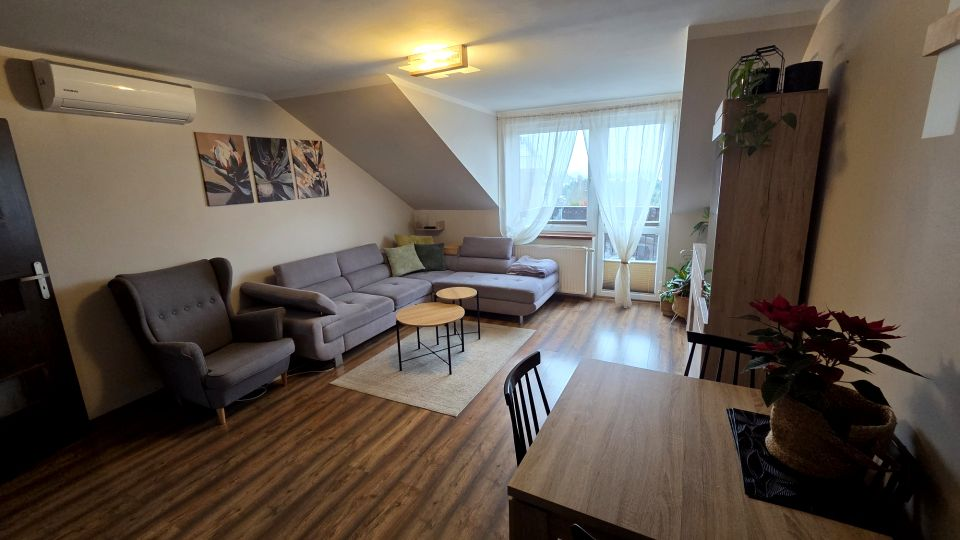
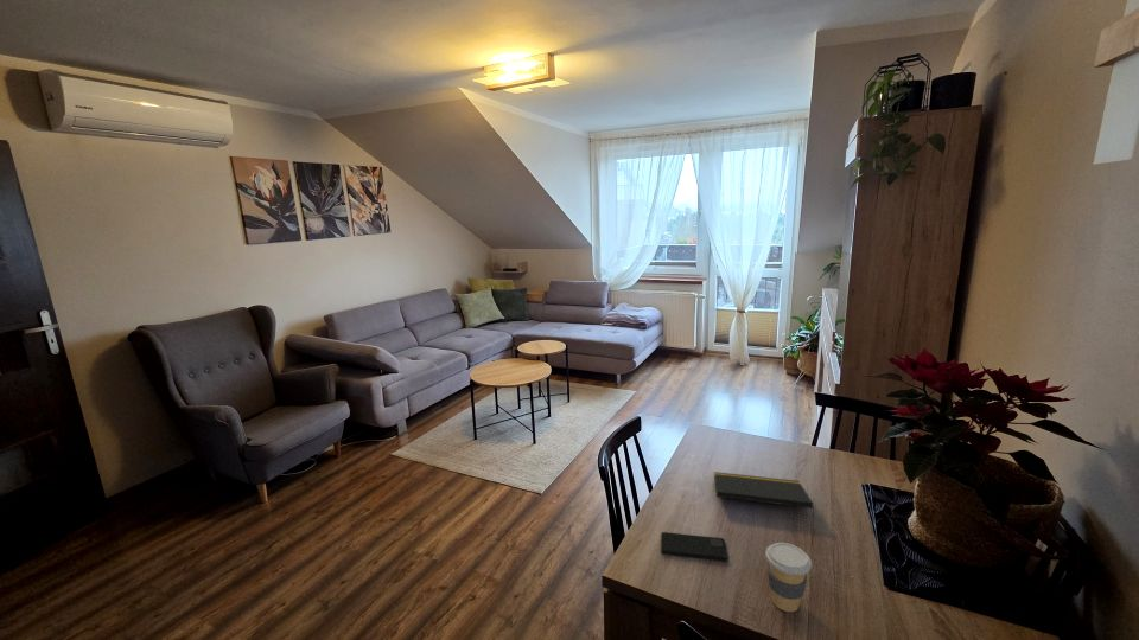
+ coffee cup (787, 578)
+ smartphone (693, 545)
+ notepad (758, 488)
